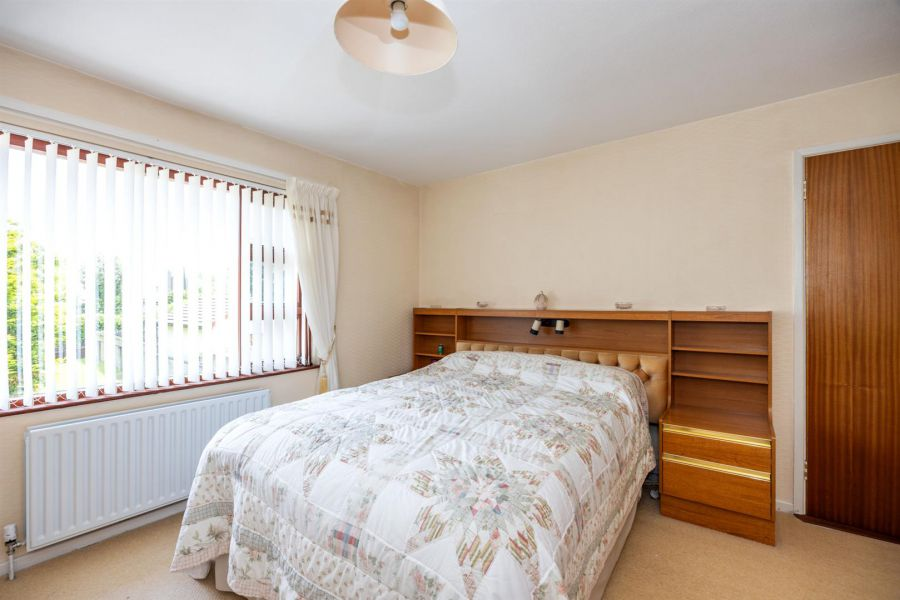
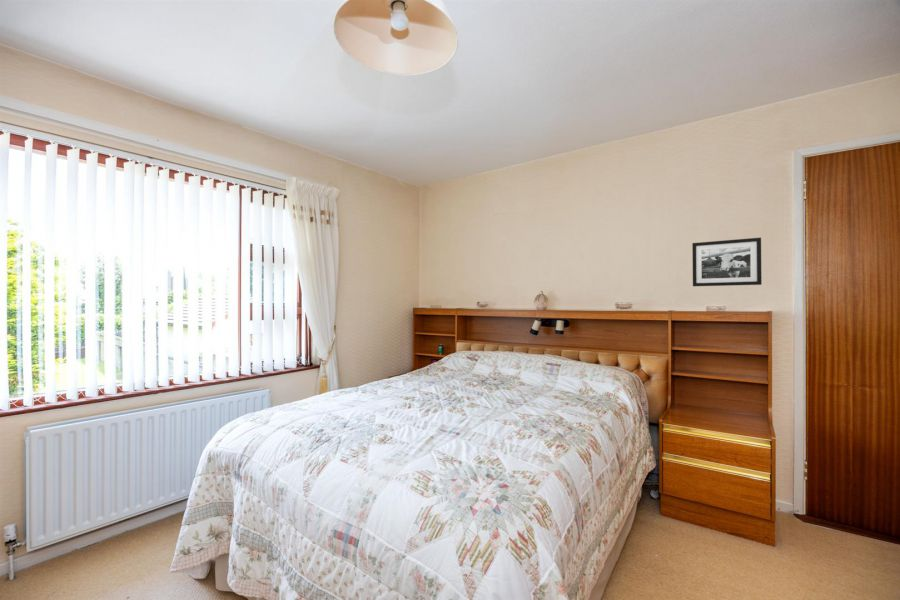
+ picture frame (725, 263)
